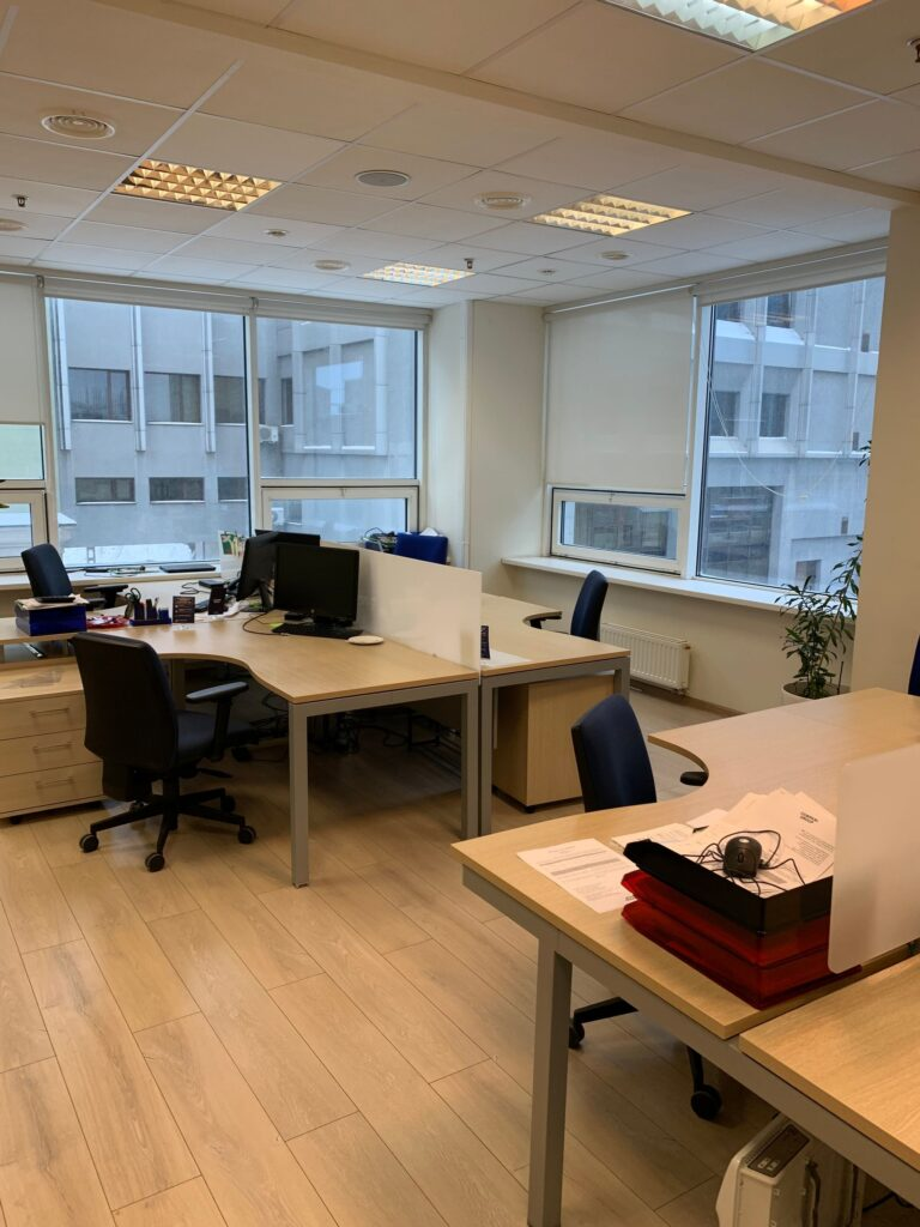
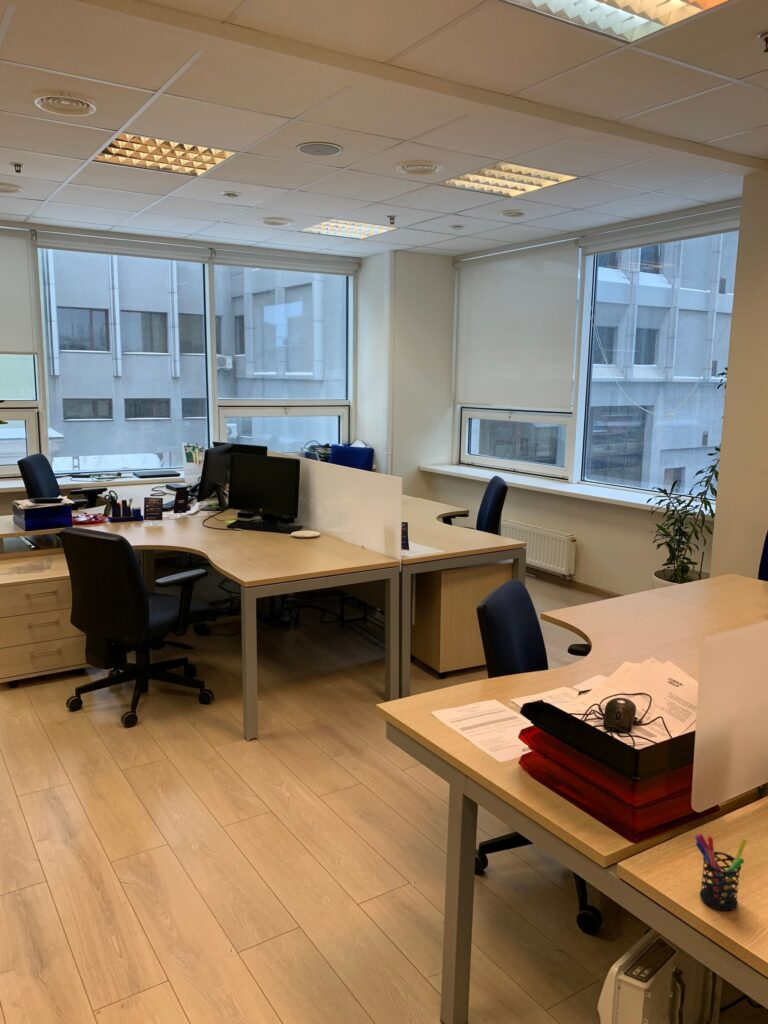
+ pen holder (722, 869)
